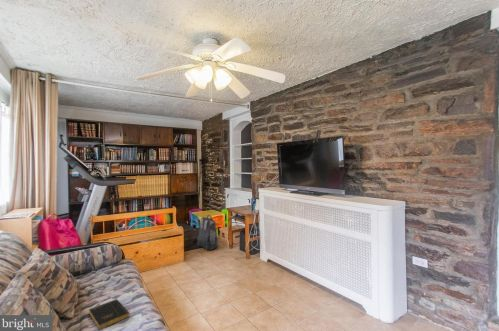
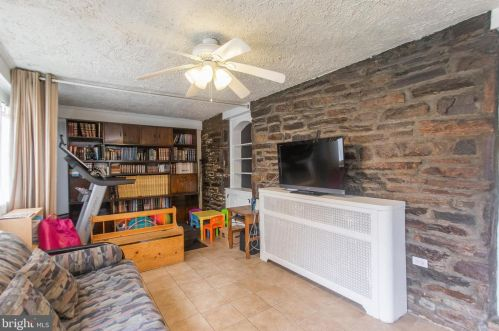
- book (108, 312)
- backpack (207, 231)
